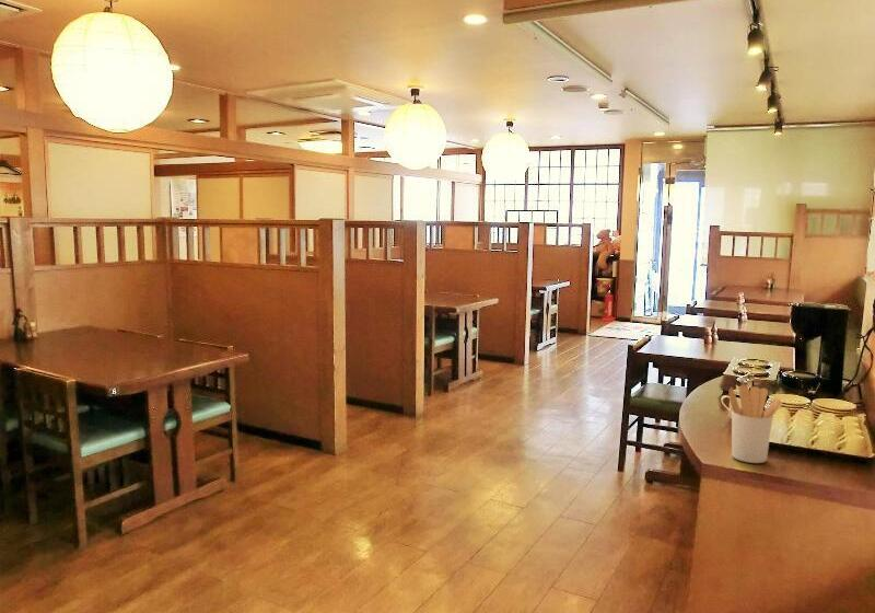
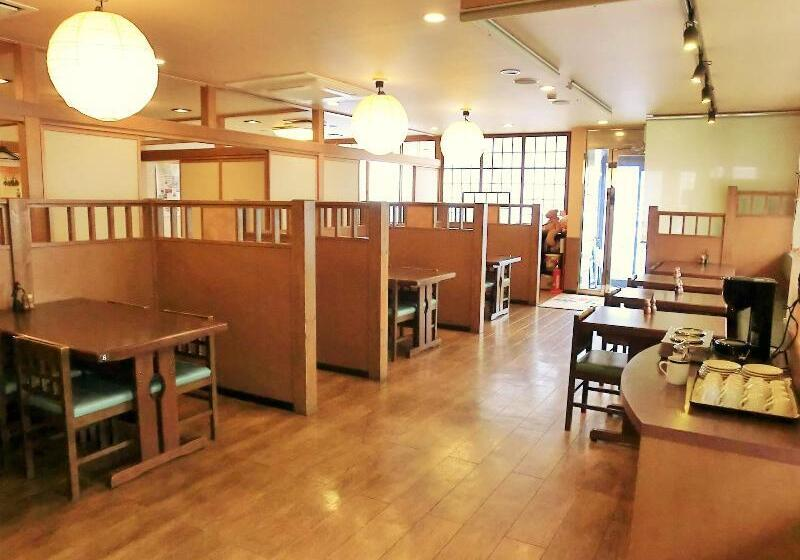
- utensil holder (750, 421)
